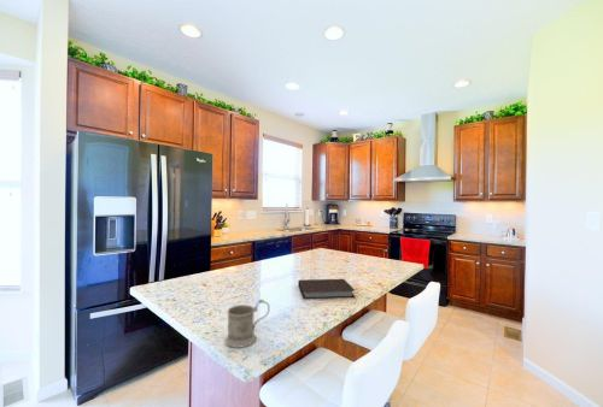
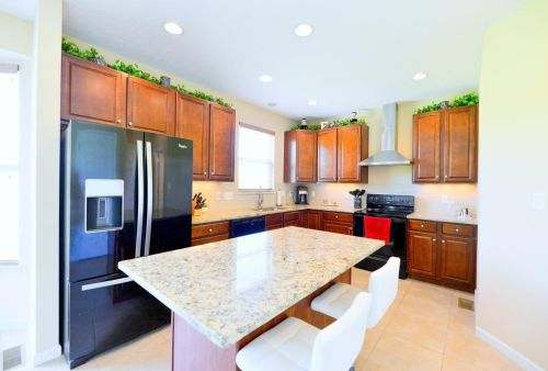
- mug (247, 319)
- notebook (324, 287)
